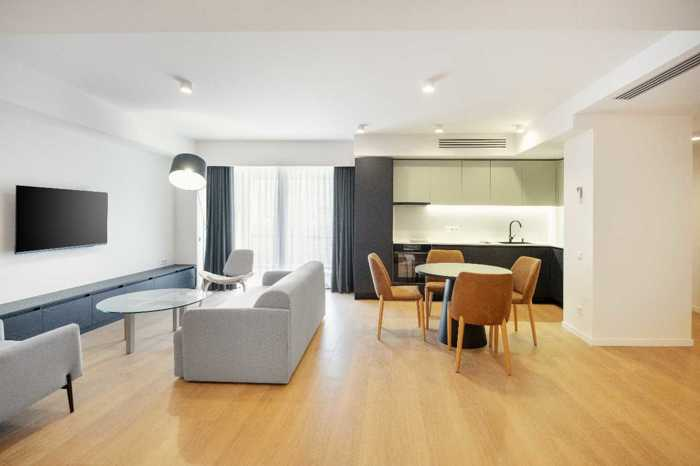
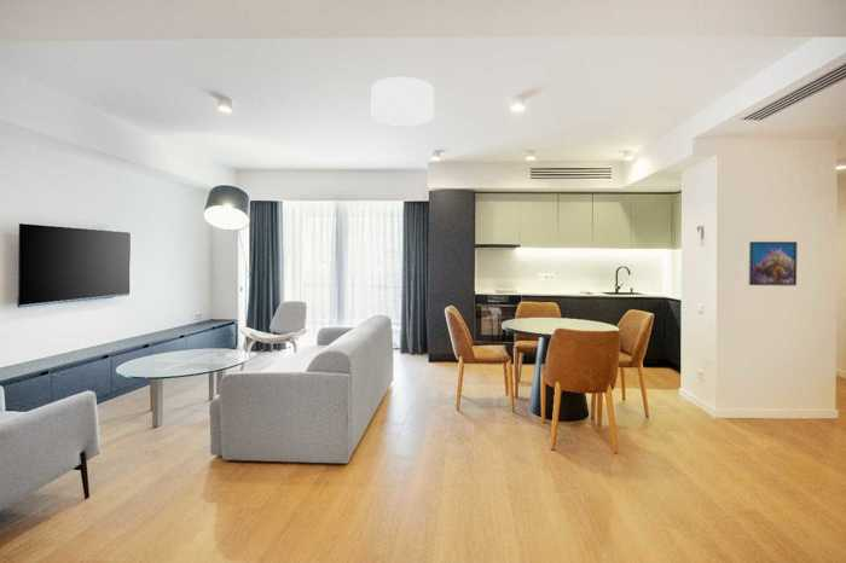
+ ceiling light (402, 103)
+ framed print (772, 263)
